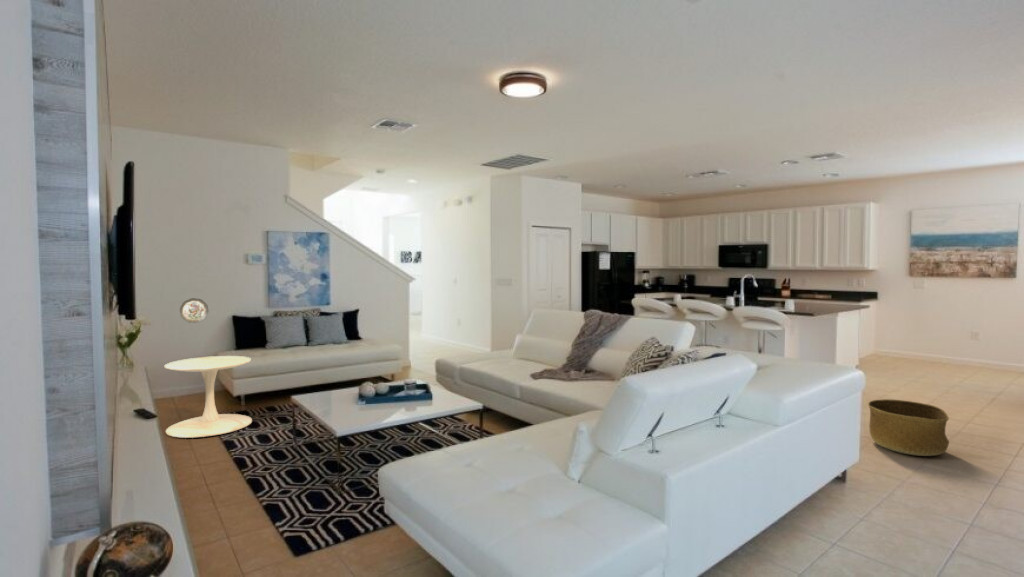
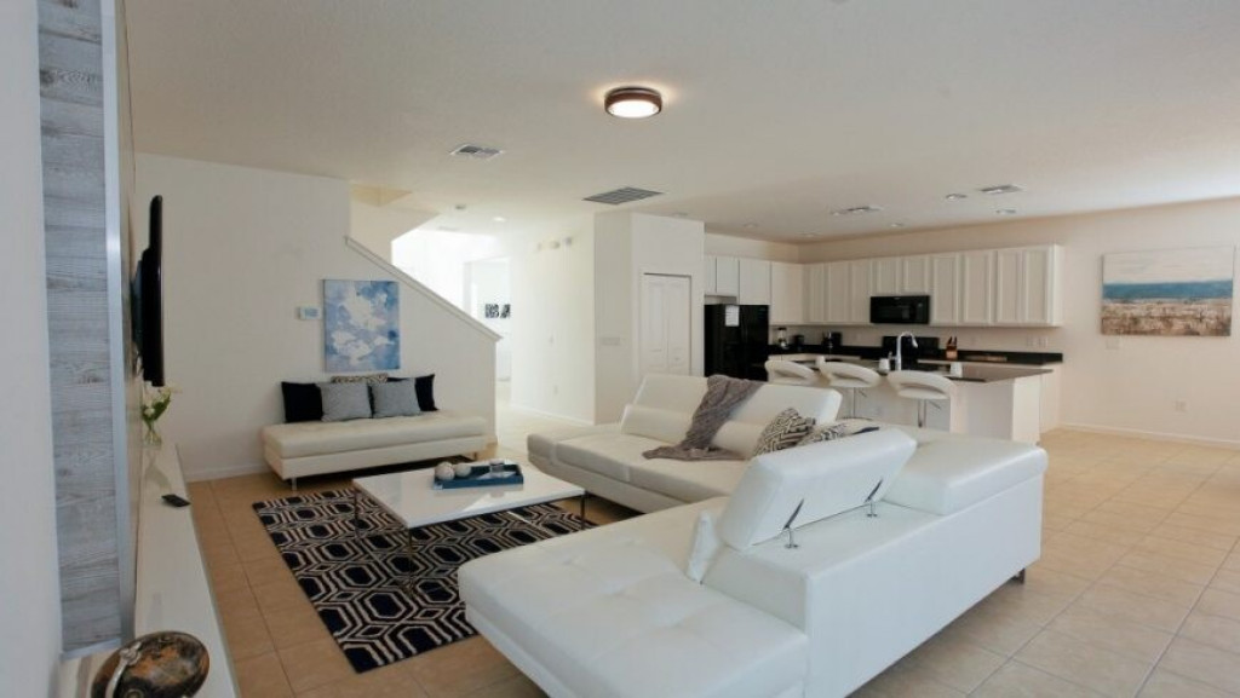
- side table (209, 394)
- decorative plate (194, 310)
- basket (906, 427)
